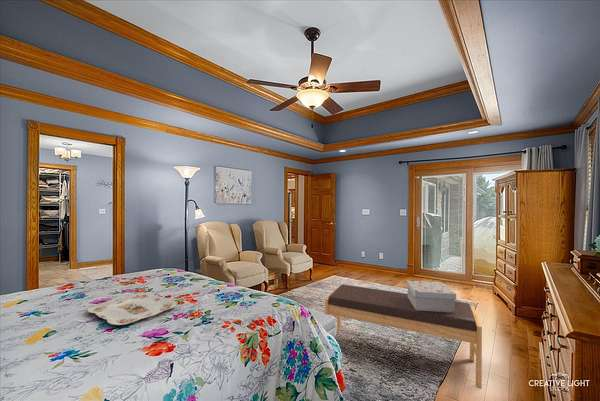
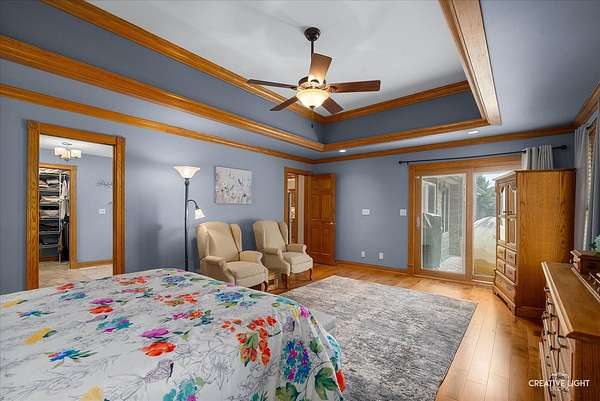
- serving tray (133, 307)
- bench (396, 325)
- decorative box (429, 295)
